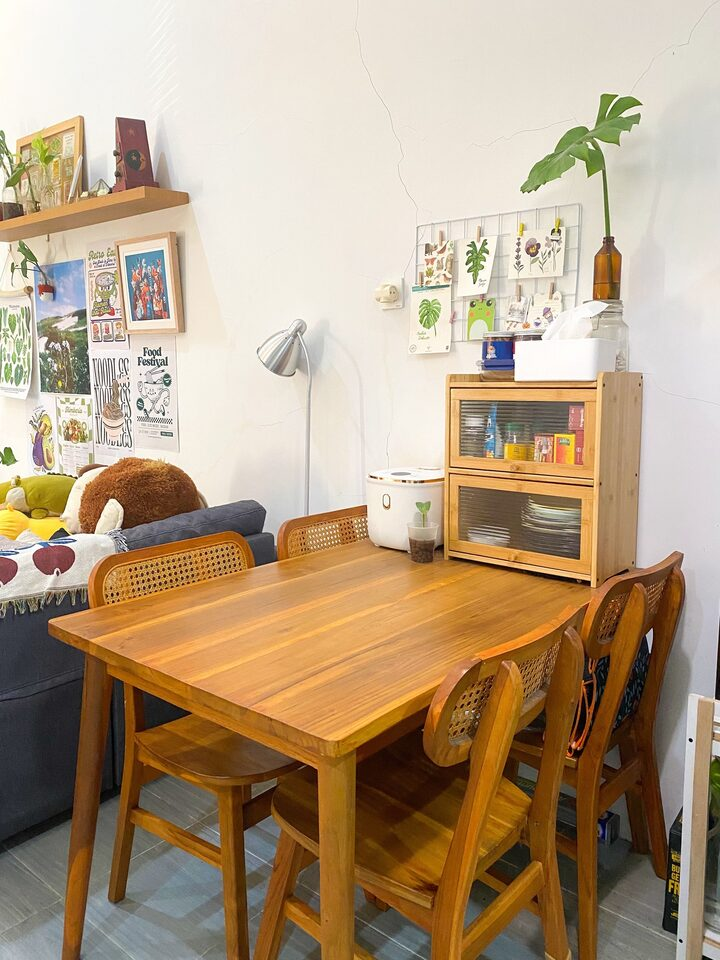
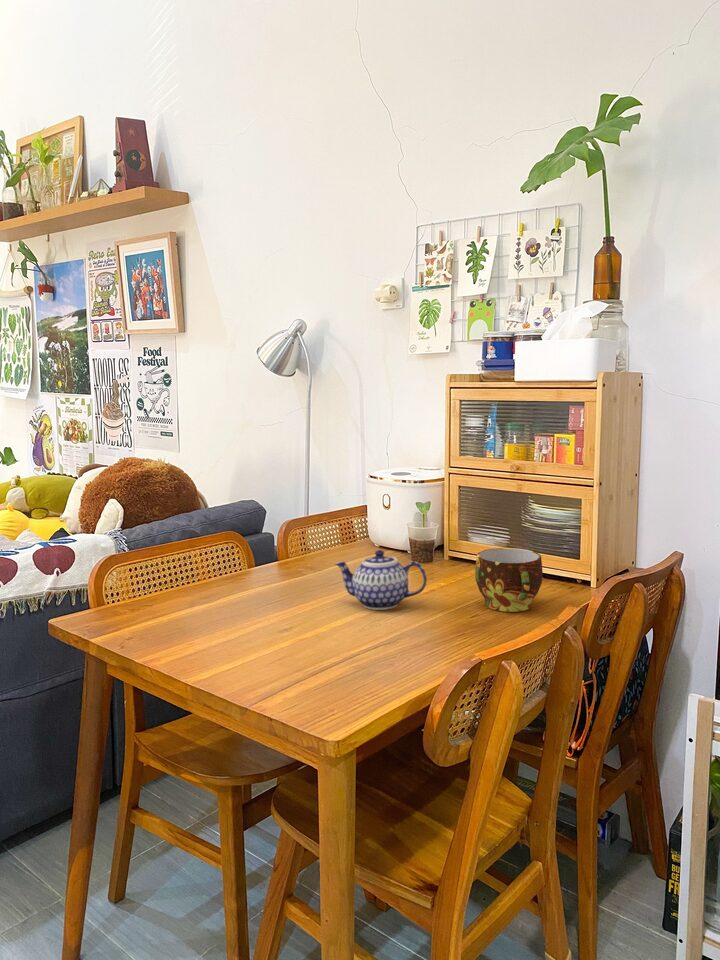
+ cup (511, 581)
+ teapot (380, 577)
